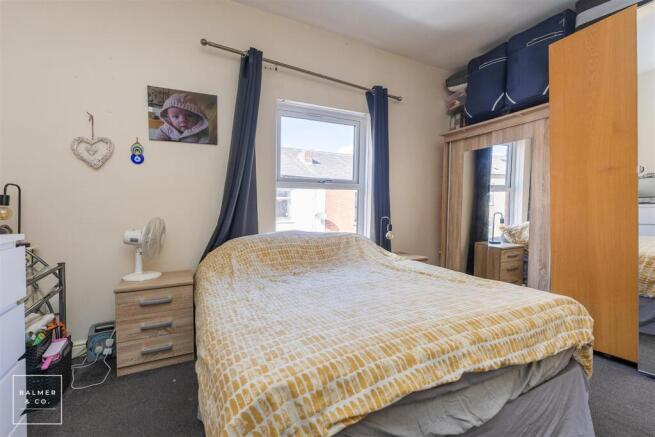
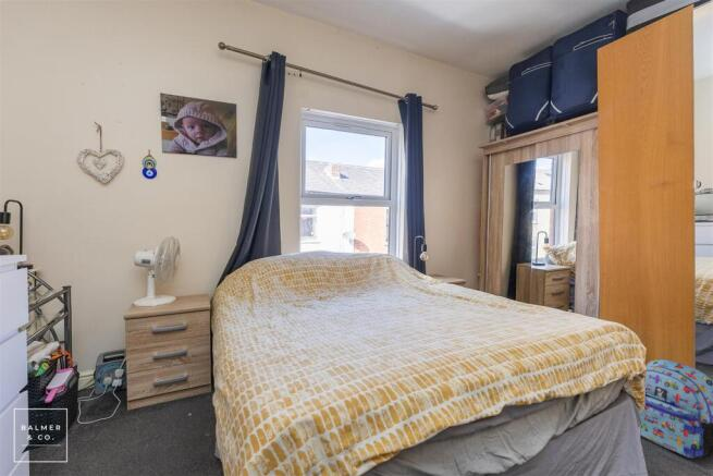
+ backpack (671, 402)
